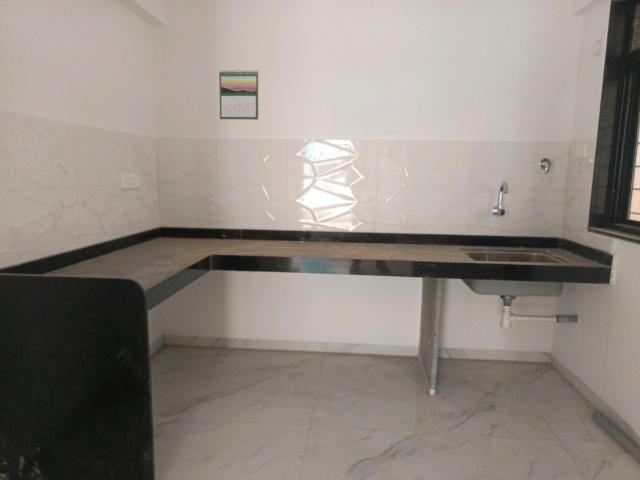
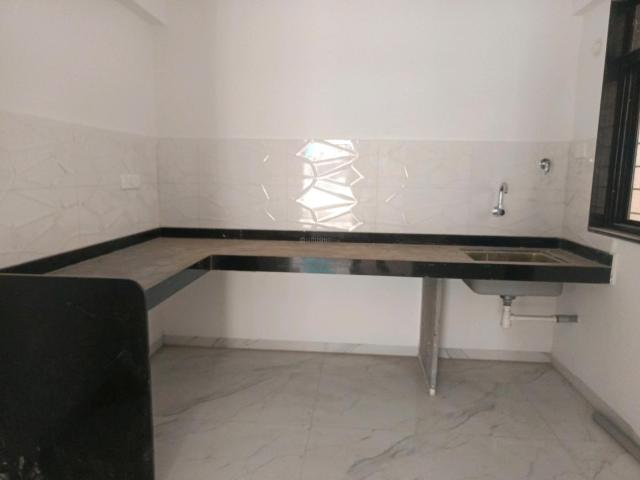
- calendar (238, 94)
